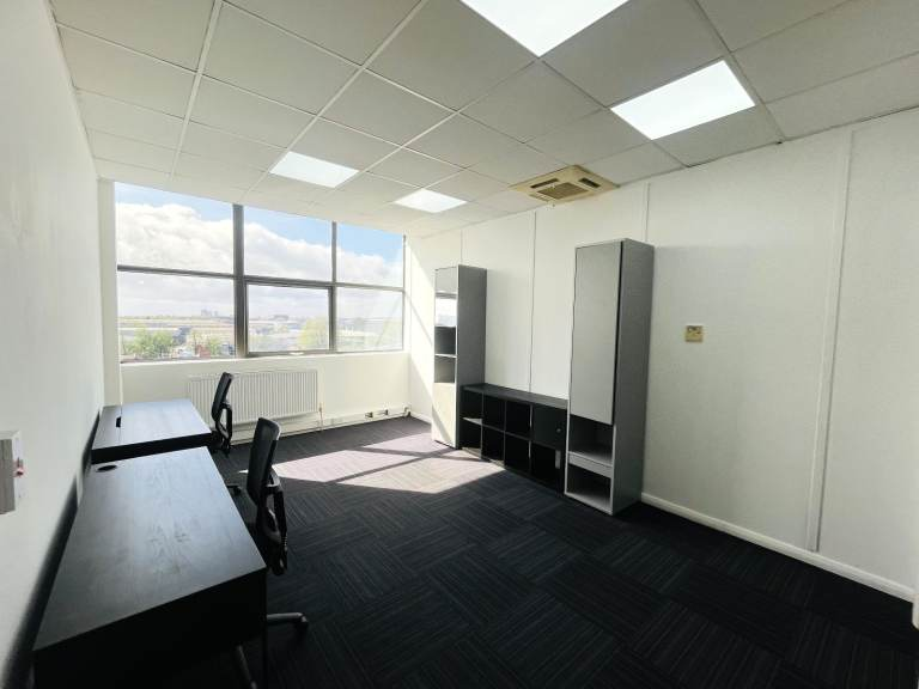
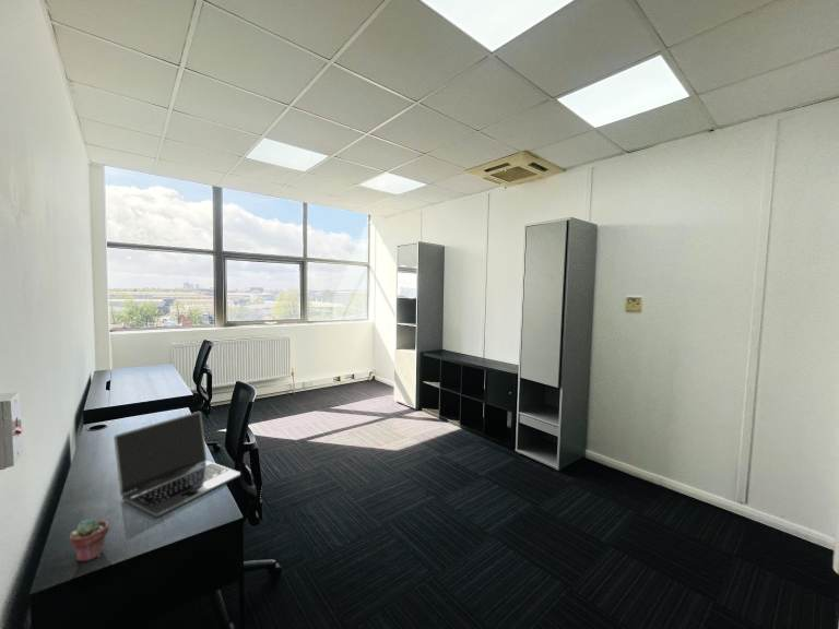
+ laptop (181, 456)
+ potted succulent (90, 536)
